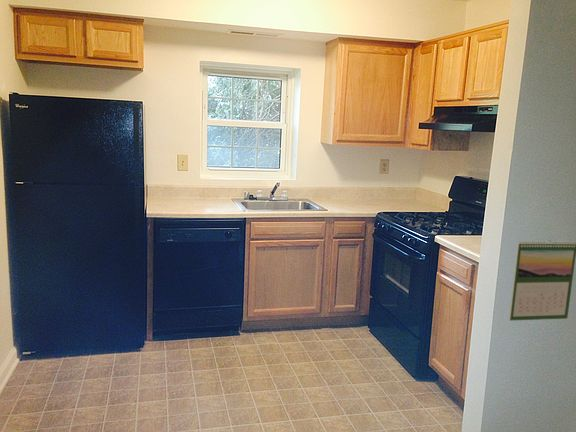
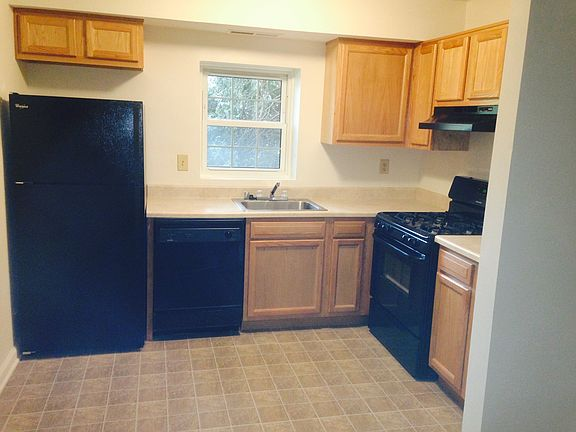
- calendar (543, 279)
